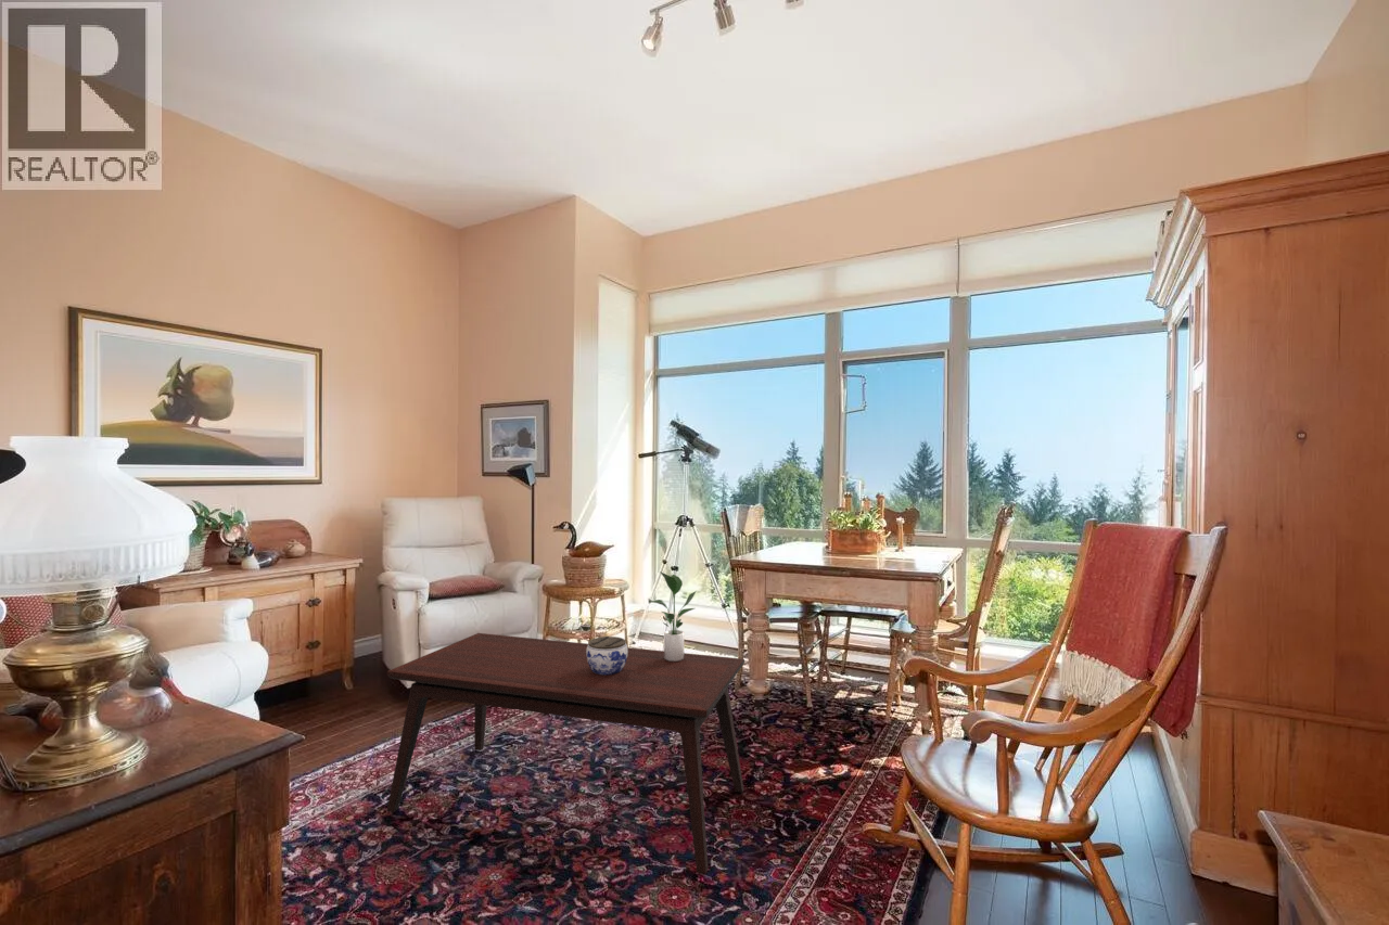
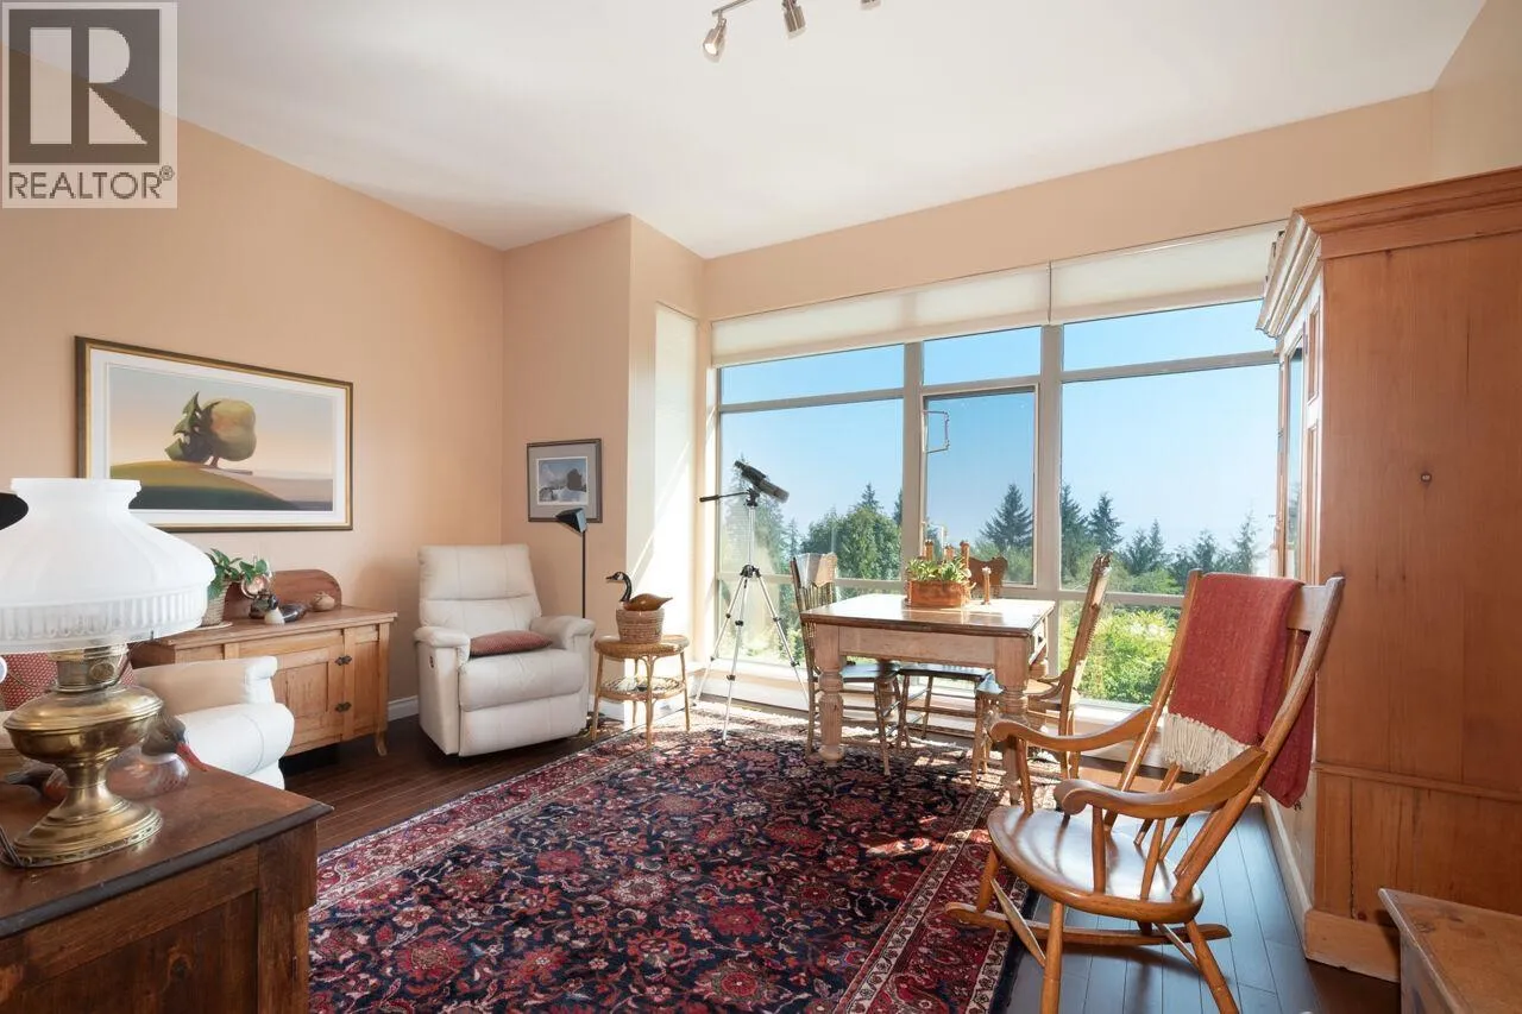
- potted plant (674, 613)
- jar (607, 654)
- coffee table (574, 717)
